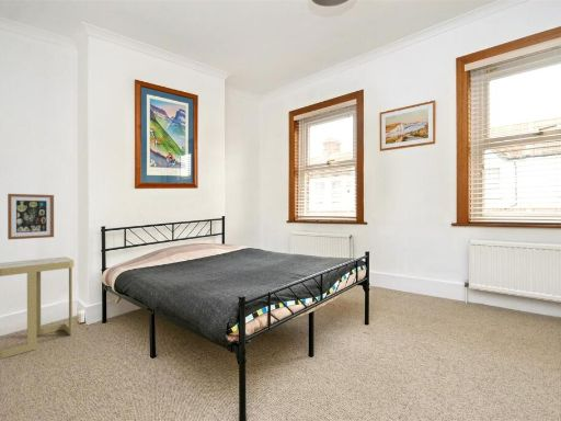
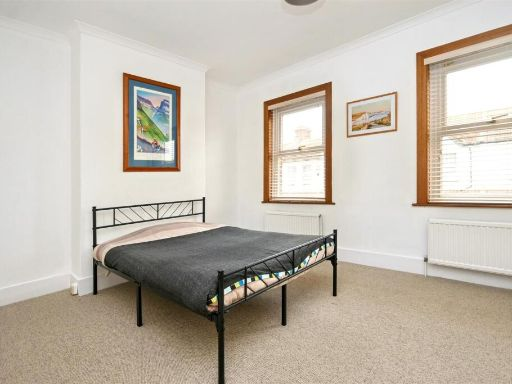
- wall art (32, 216)
- side table (34, 301)
